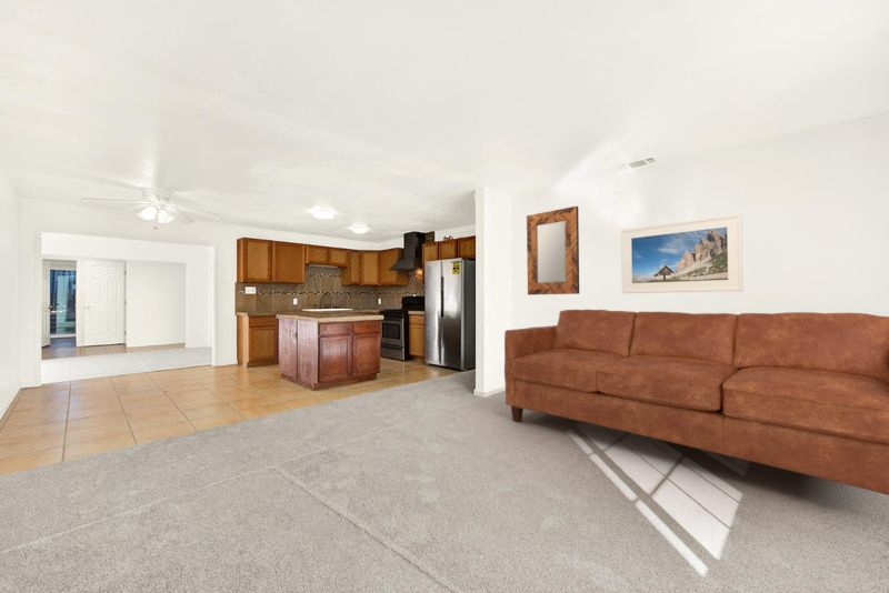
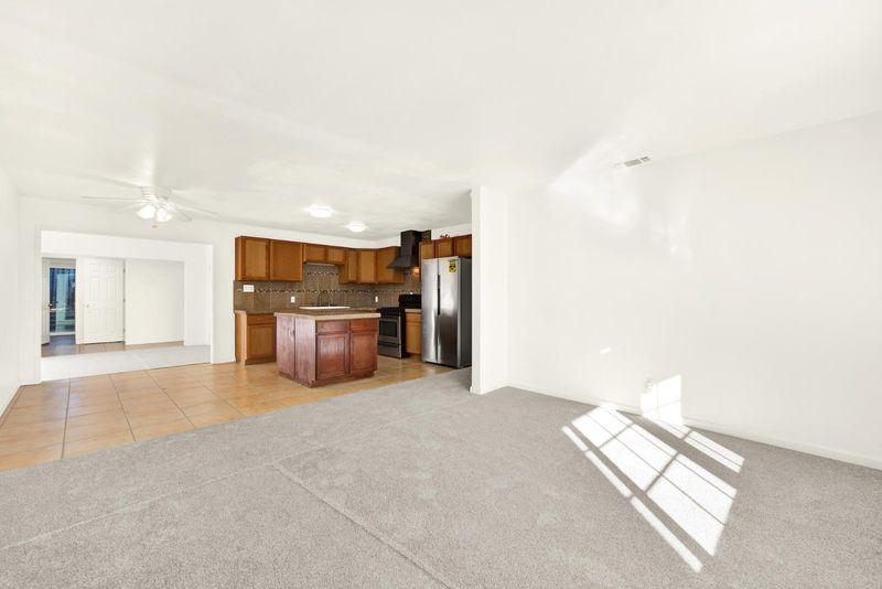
- home mirror (551, 252)
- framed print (676, 257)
- sofa (670, 378)
